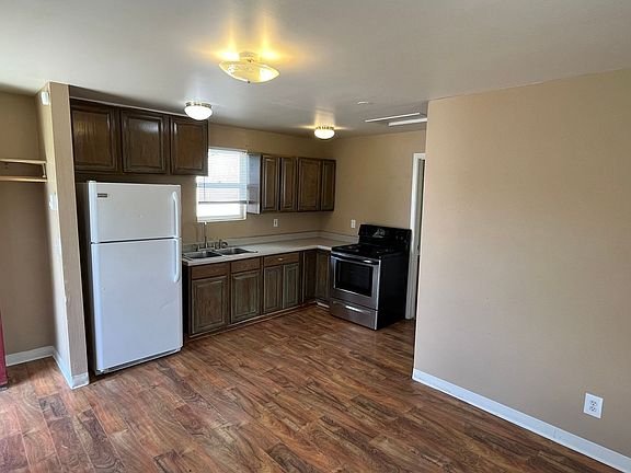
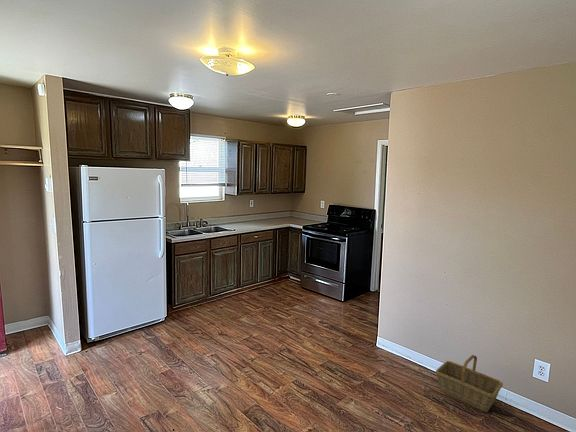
+ basket (468, 377)
